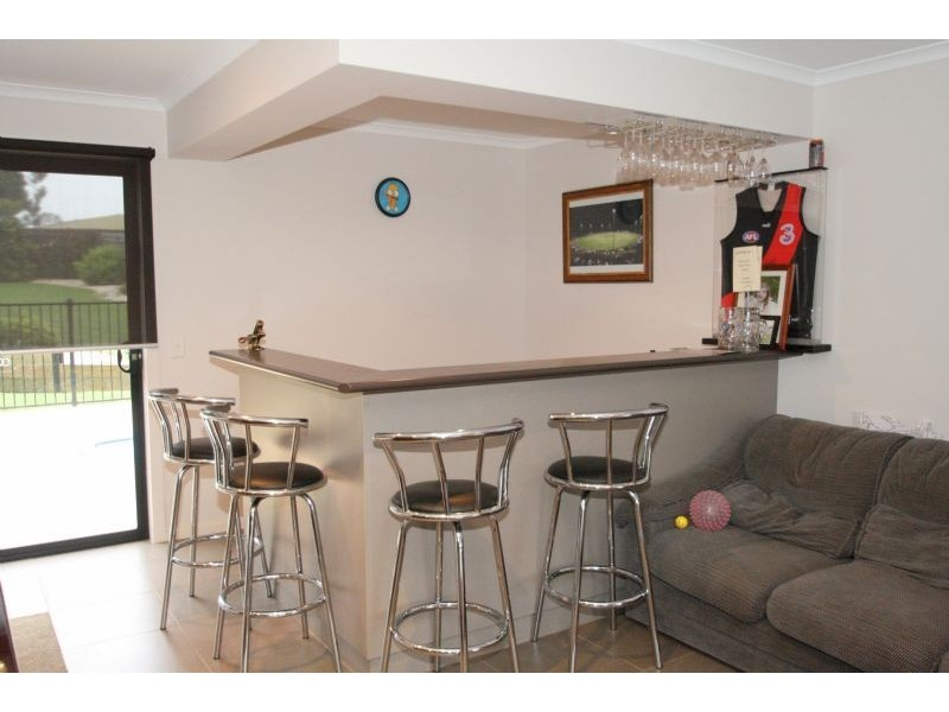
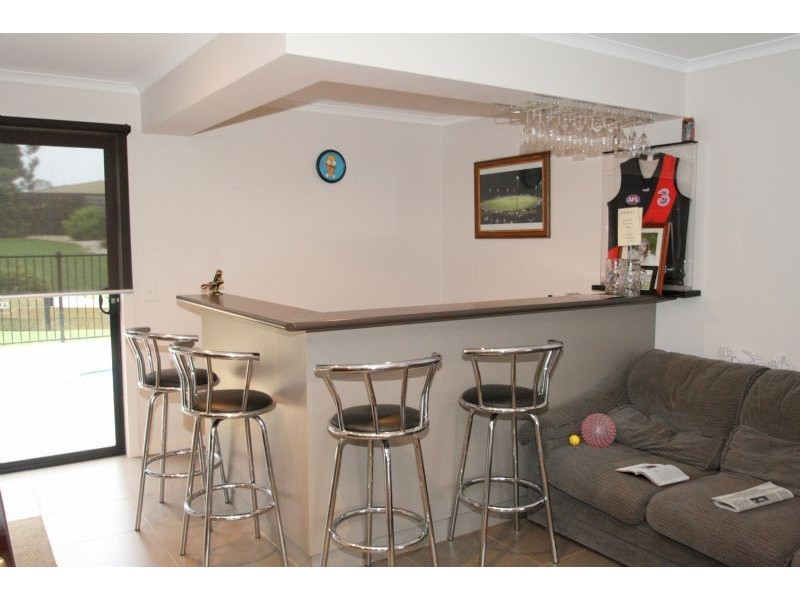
+ newspaper (752, 496)
+ magazine (651, 470)
